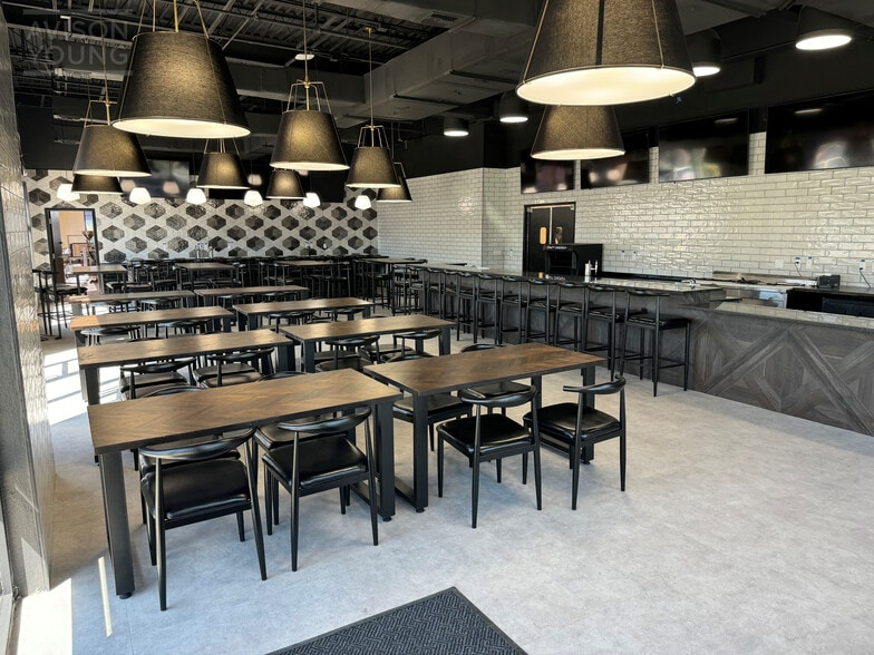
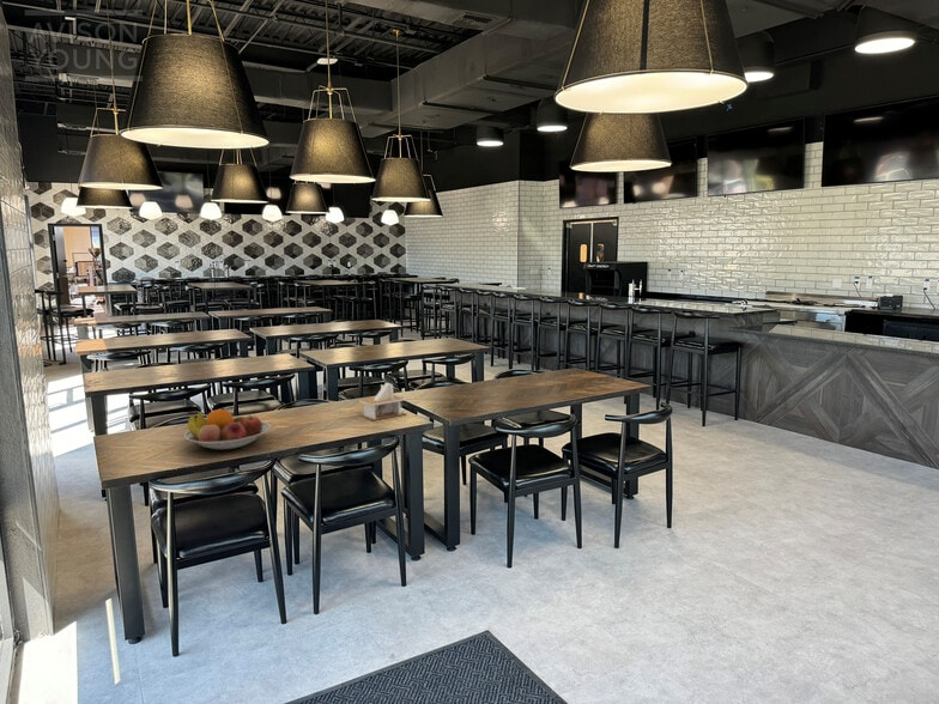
+ napkin holder (381, 399)
+ fruit bowl (228, 426)
